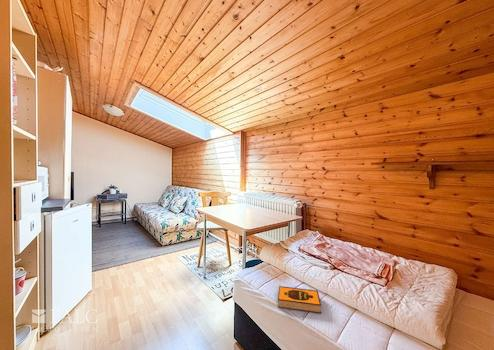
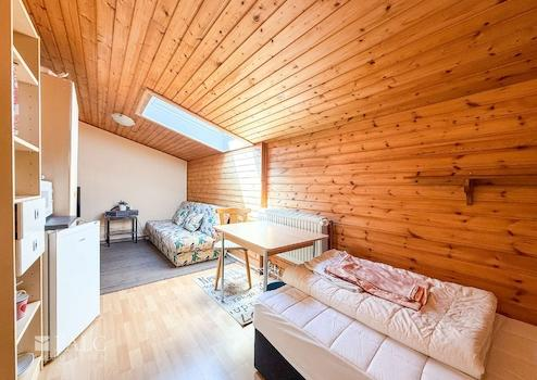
- hardback book (298, 297)
